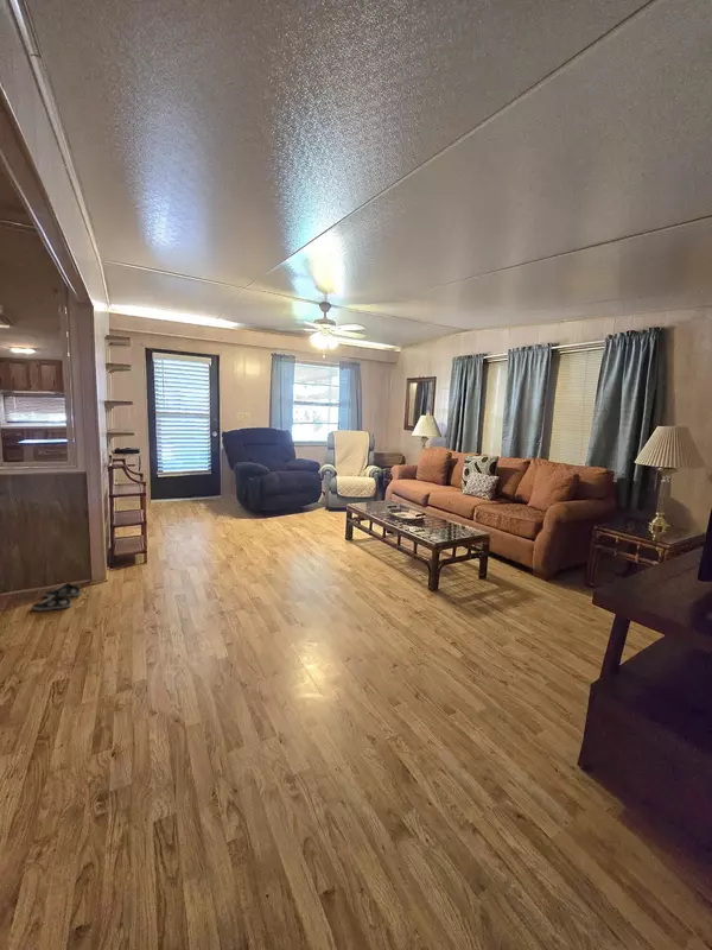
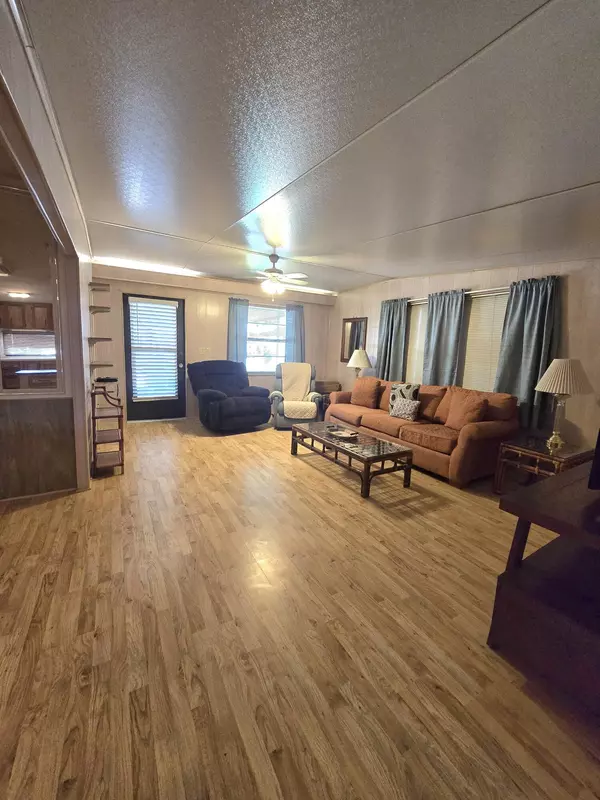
- shoe (57, 594)
